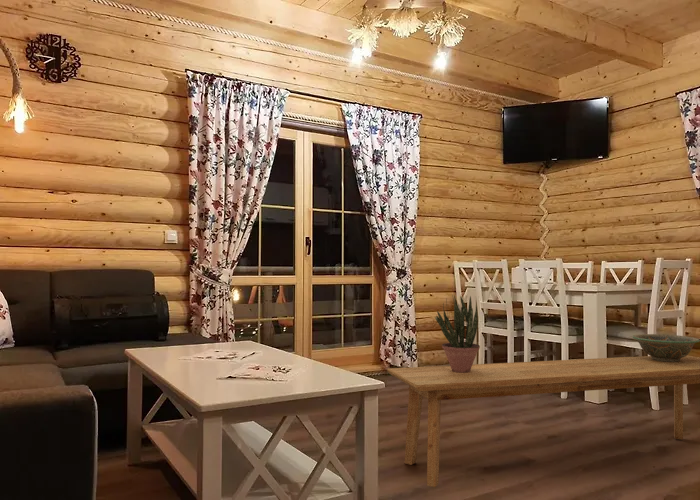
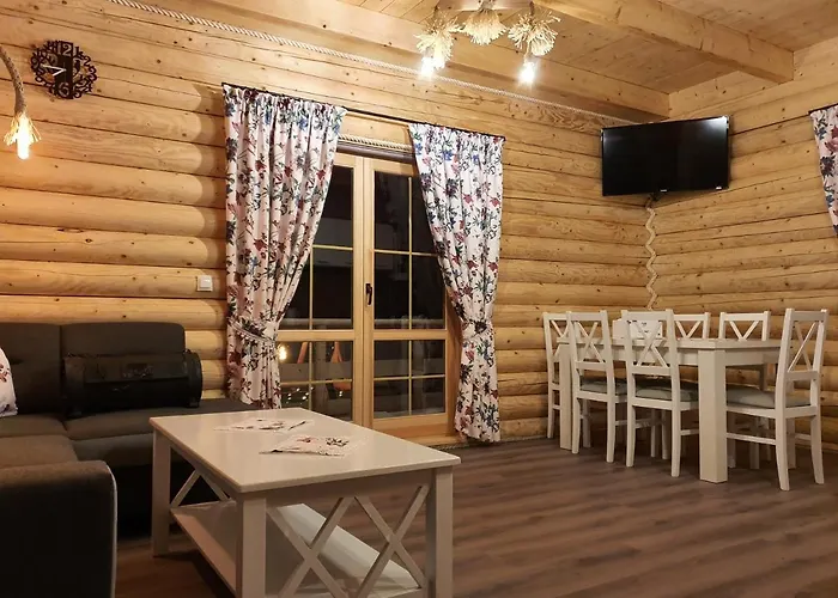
- decorative bowl (665, 348)
- bench (569, 391)
- potted plant (457, 332)
